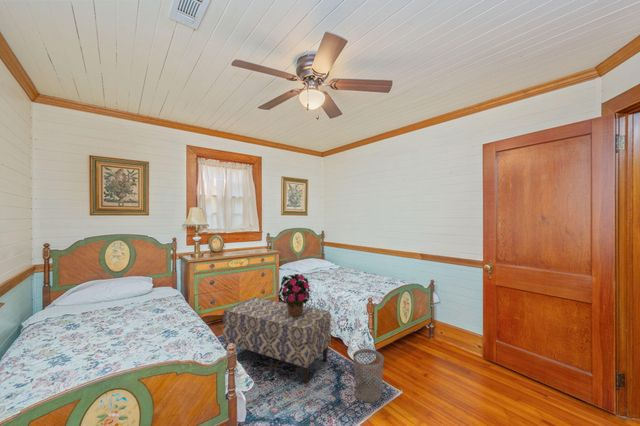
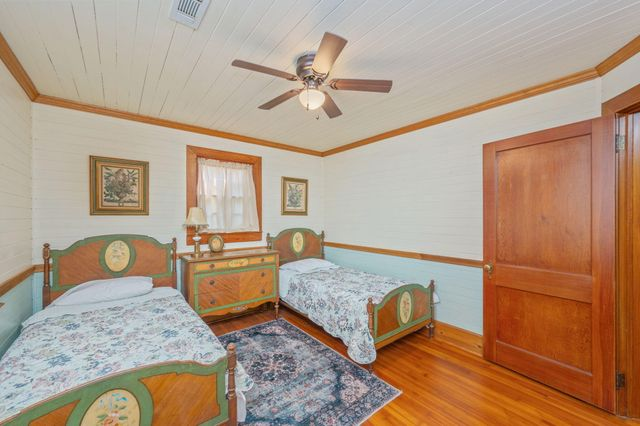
- wastebasket (368, 375)
- potted flower (295, 293)
- bench (276, 334)
